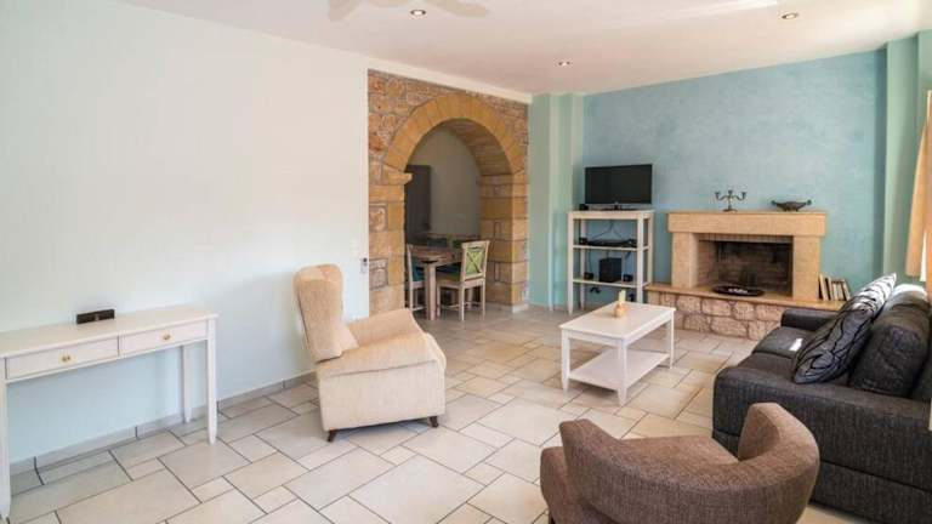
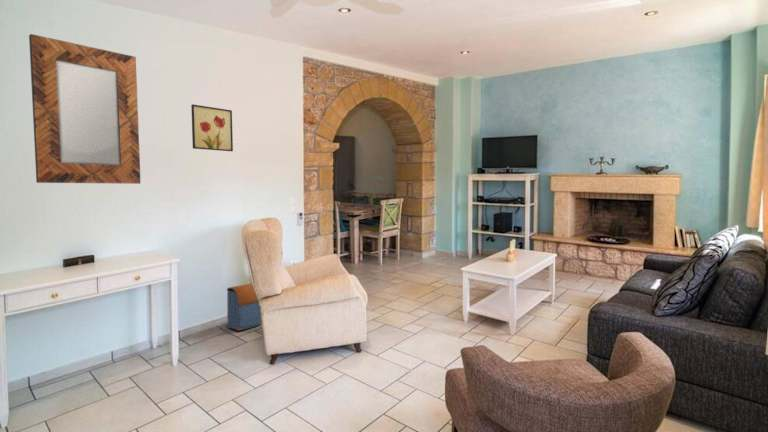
+ wall art (212, 128)
+ backpack (242, 305)
+ home mirror (89, 115)
